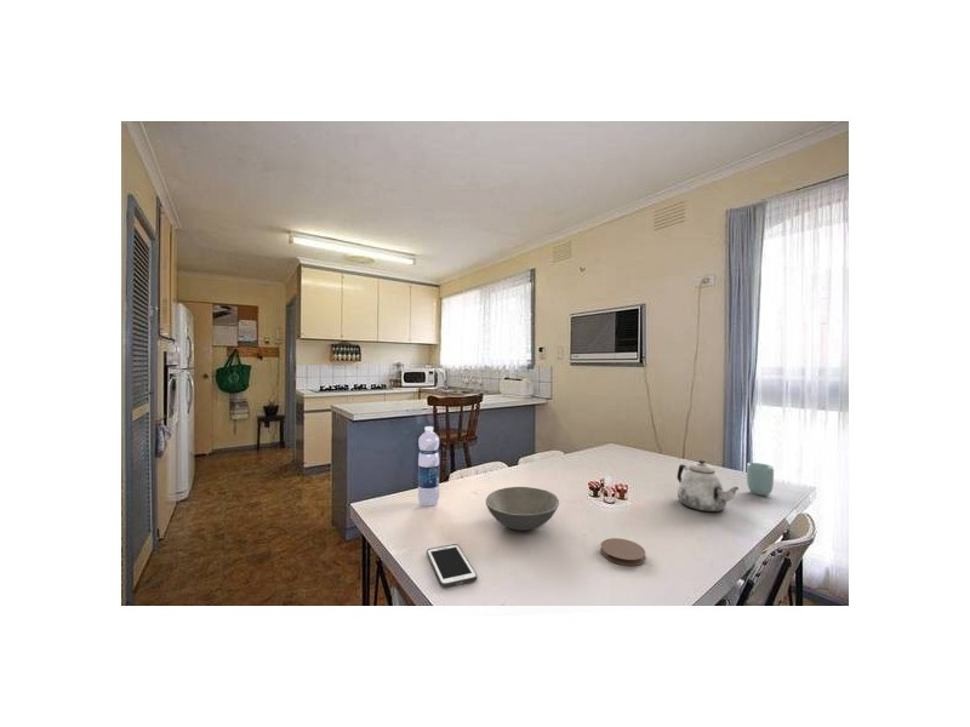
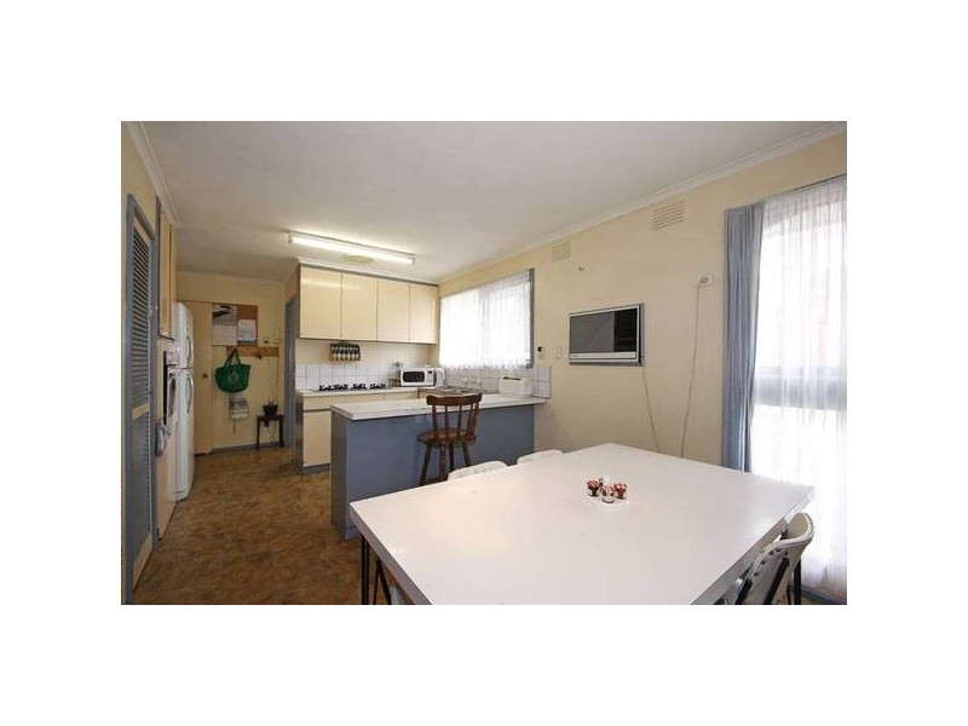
- soup bowl (521, 511)
- water bottle (428, 464)
- coaster (622, 550)
- cell phone (450, 563)
- teapot (704, 483)
- cup (759, 479)
